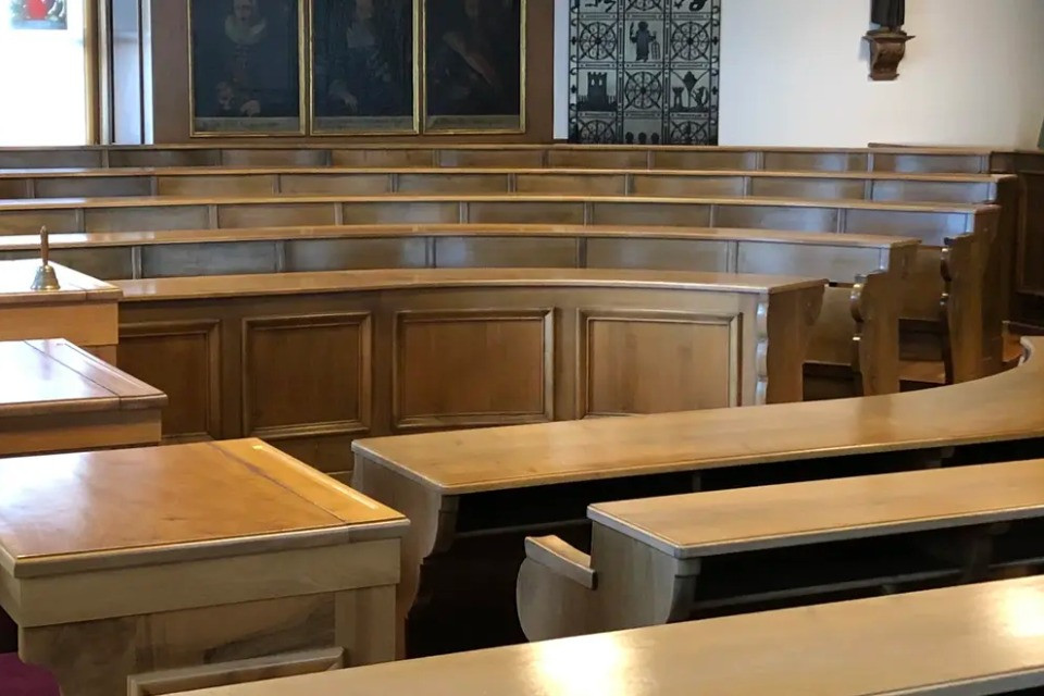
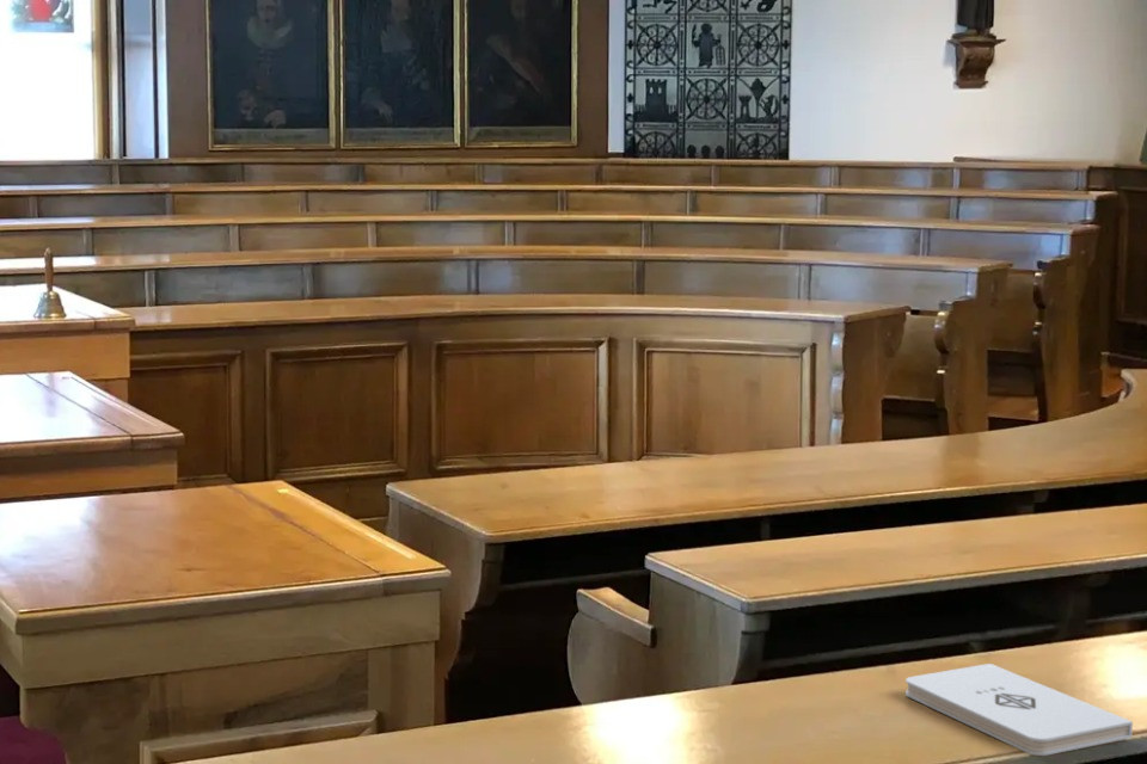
+ notepad (1011, 707)
